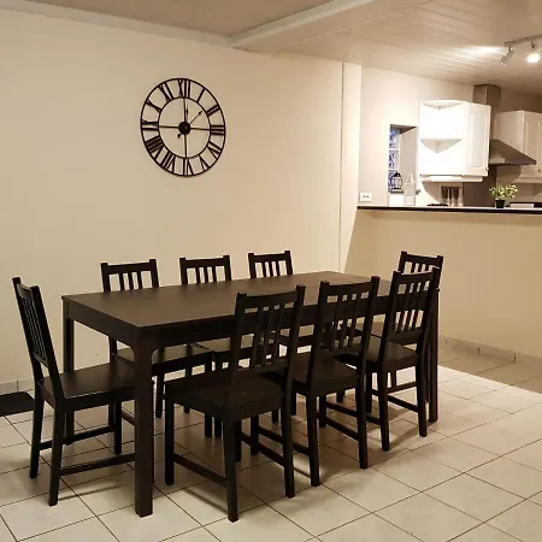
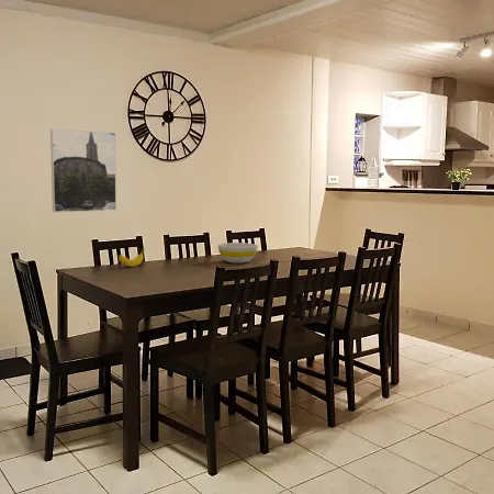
+ bowl (237, 252)
+ banana (132, 259)
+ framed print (85, 171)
